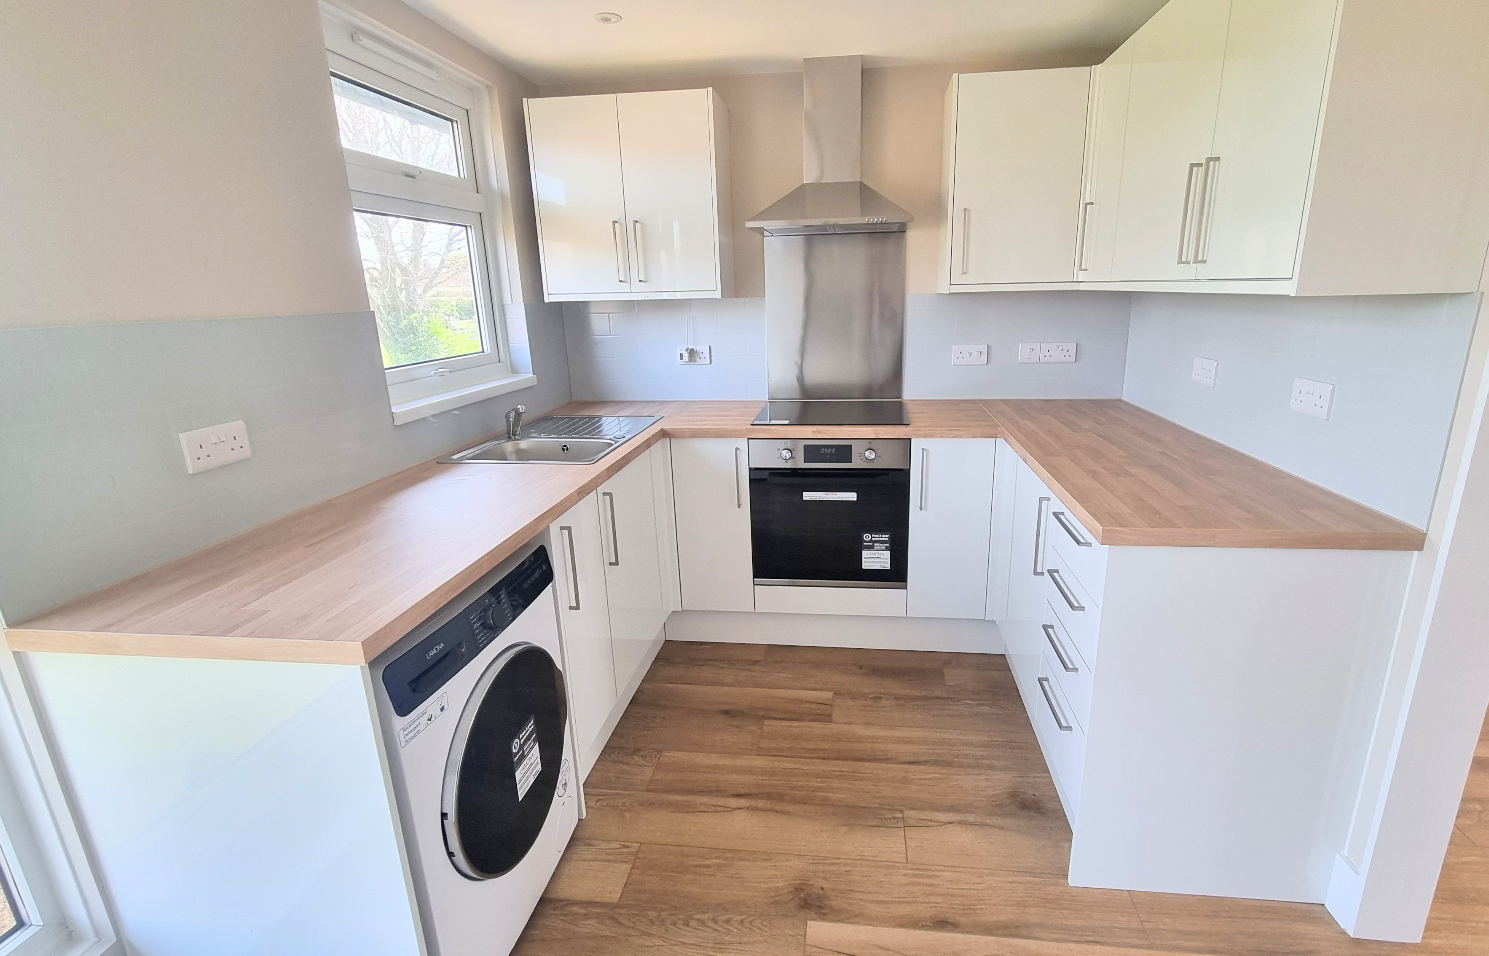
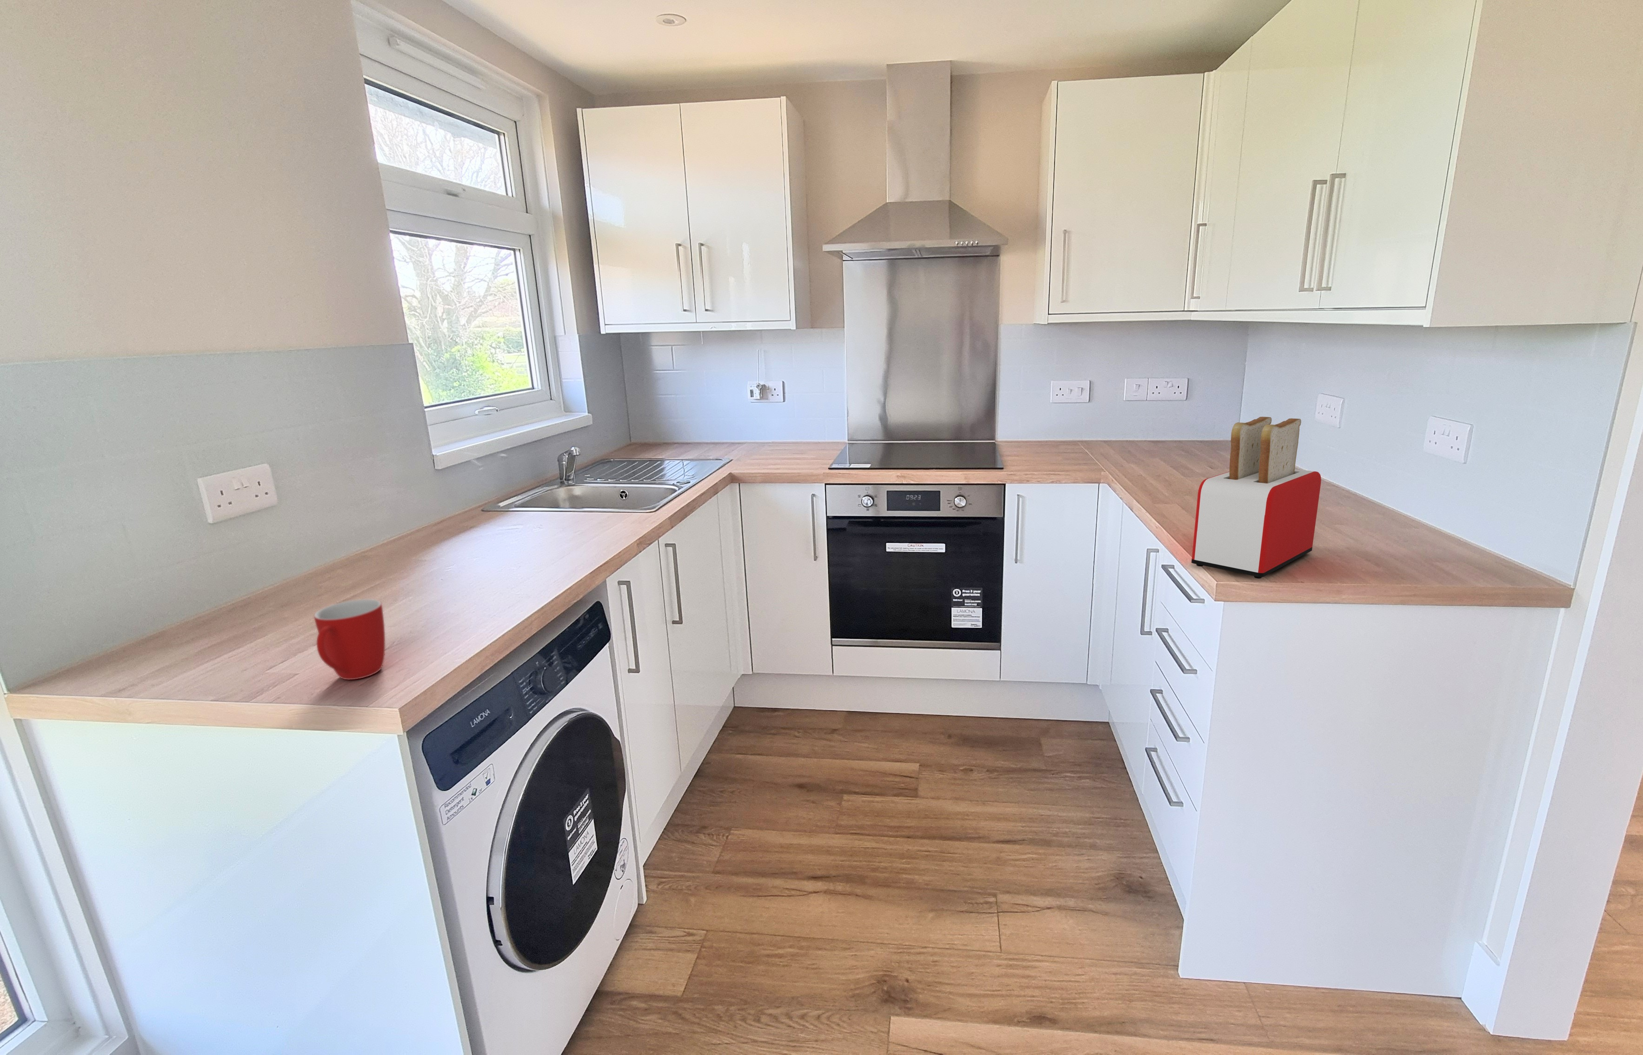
+ mug (347, 645)
+ toaster (1262, 491)
